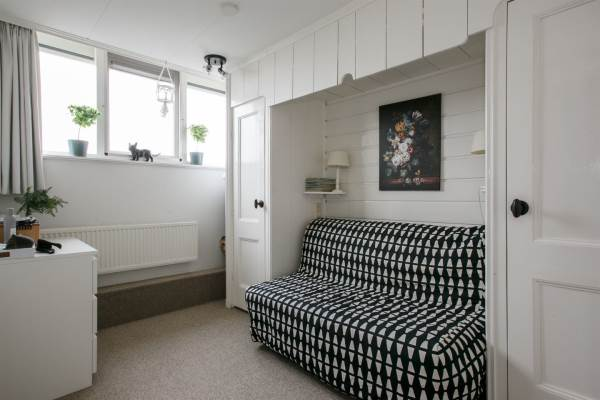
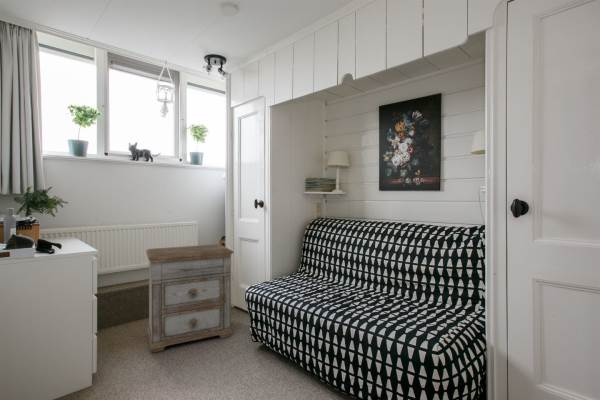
+ nightstand (189, 292)
